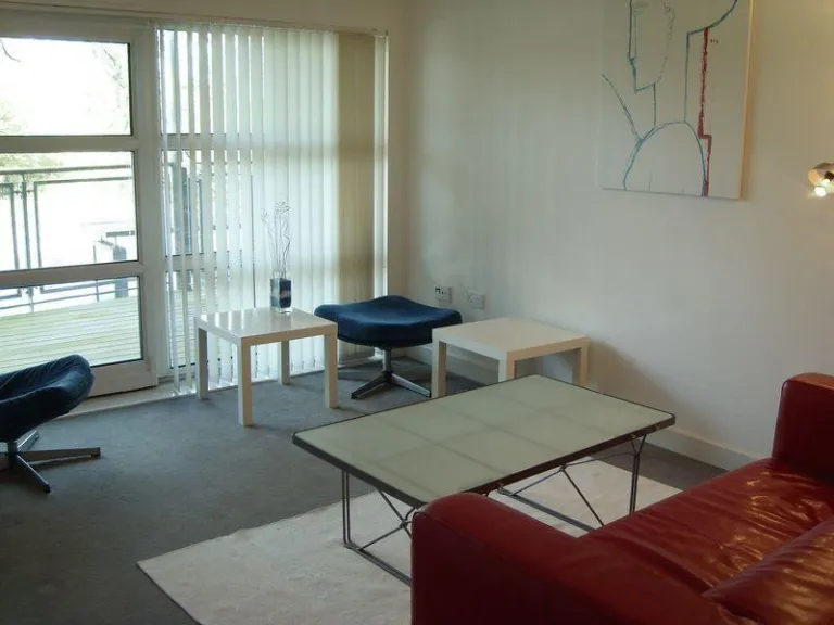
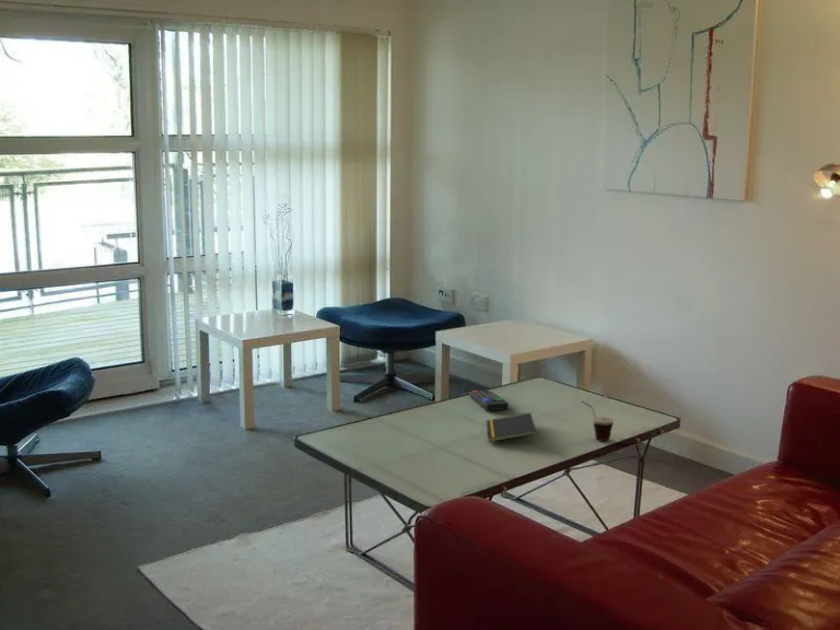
+ remote control (488, 399)
+ notepad (510, 427)
+ cup (596, 420)
